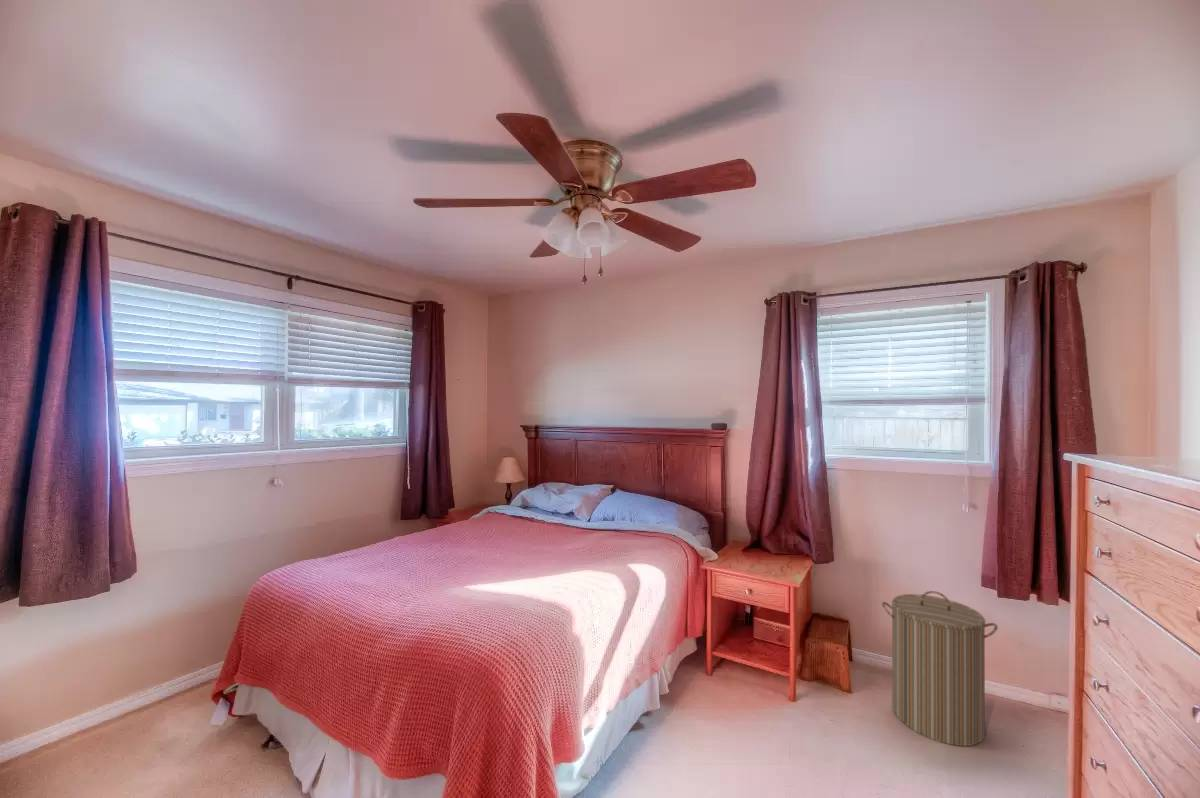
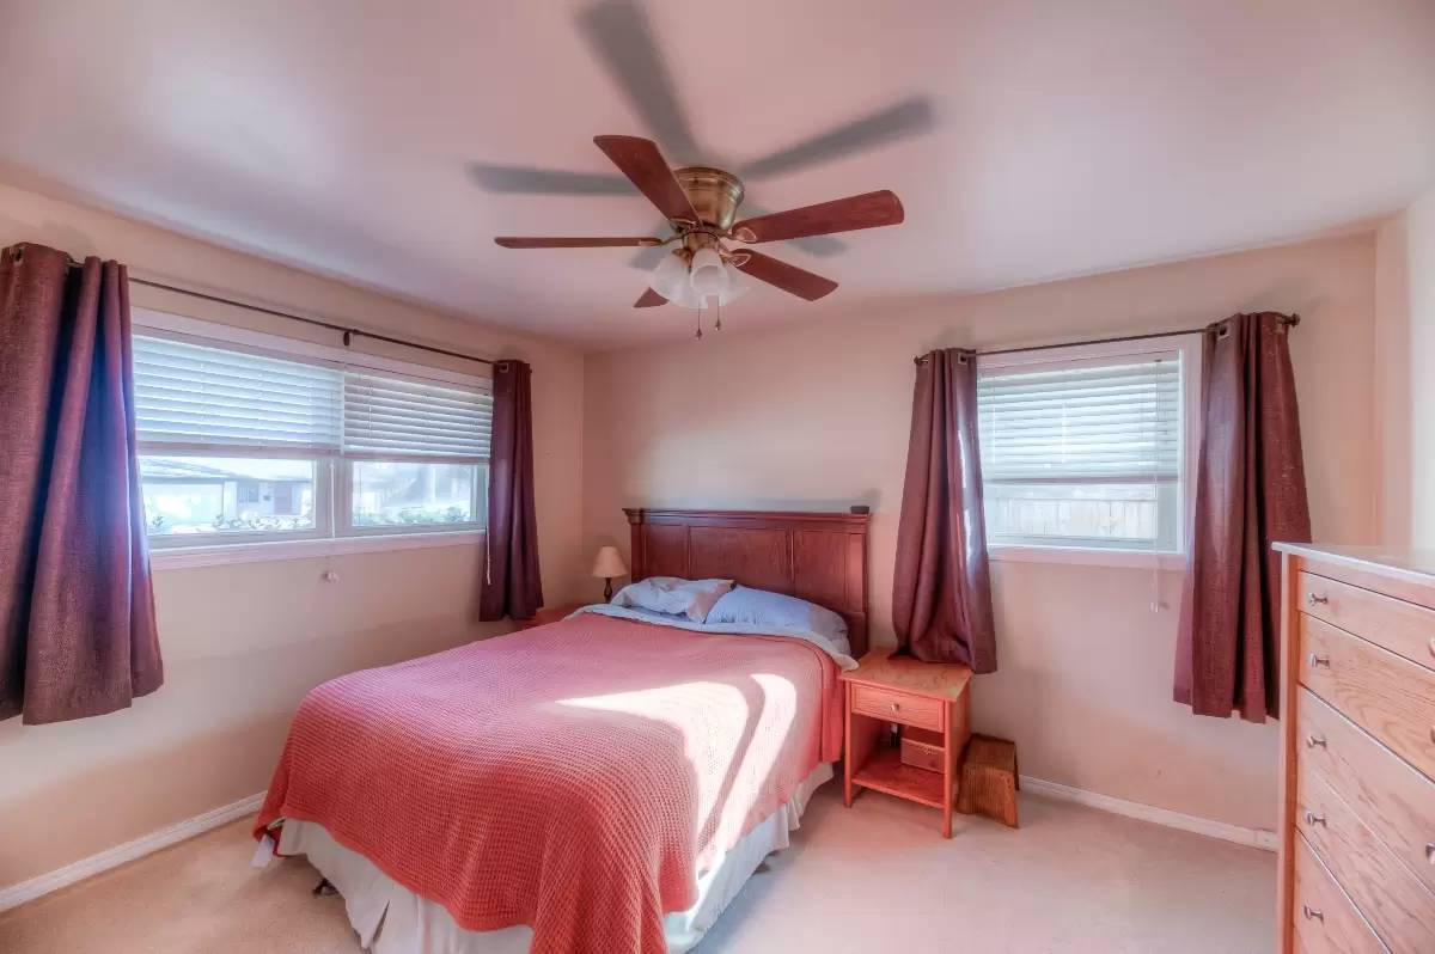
- laundry hamper (936, 655)
